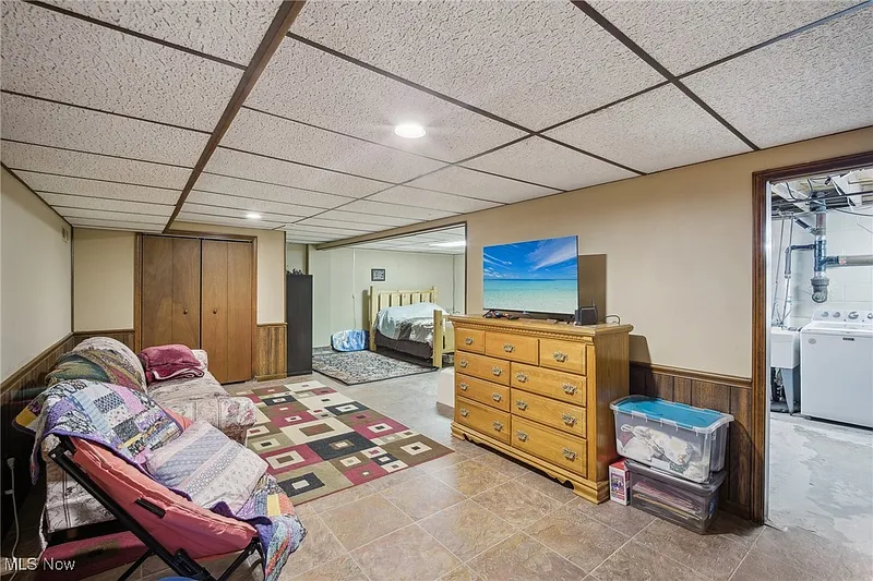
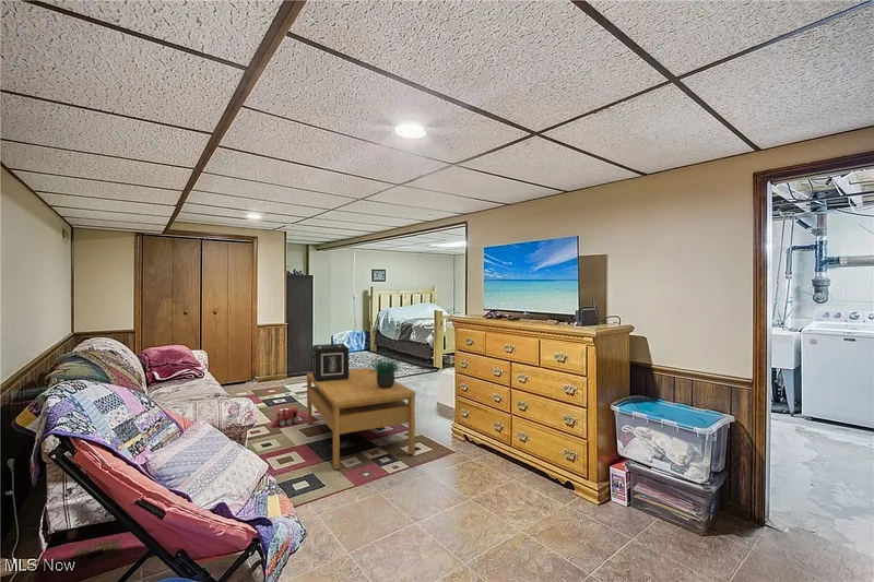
+ decorative box (330, 361)
+ coffee table (355, 409)
+ potted plant (386, 366)
+ toy train (284, 416)
